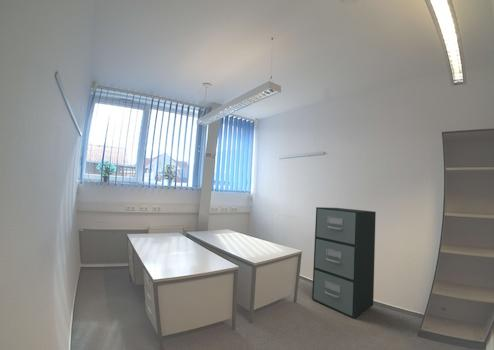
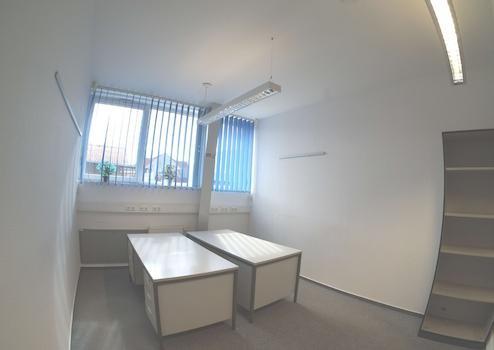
- filing cabinet (343, 255)
